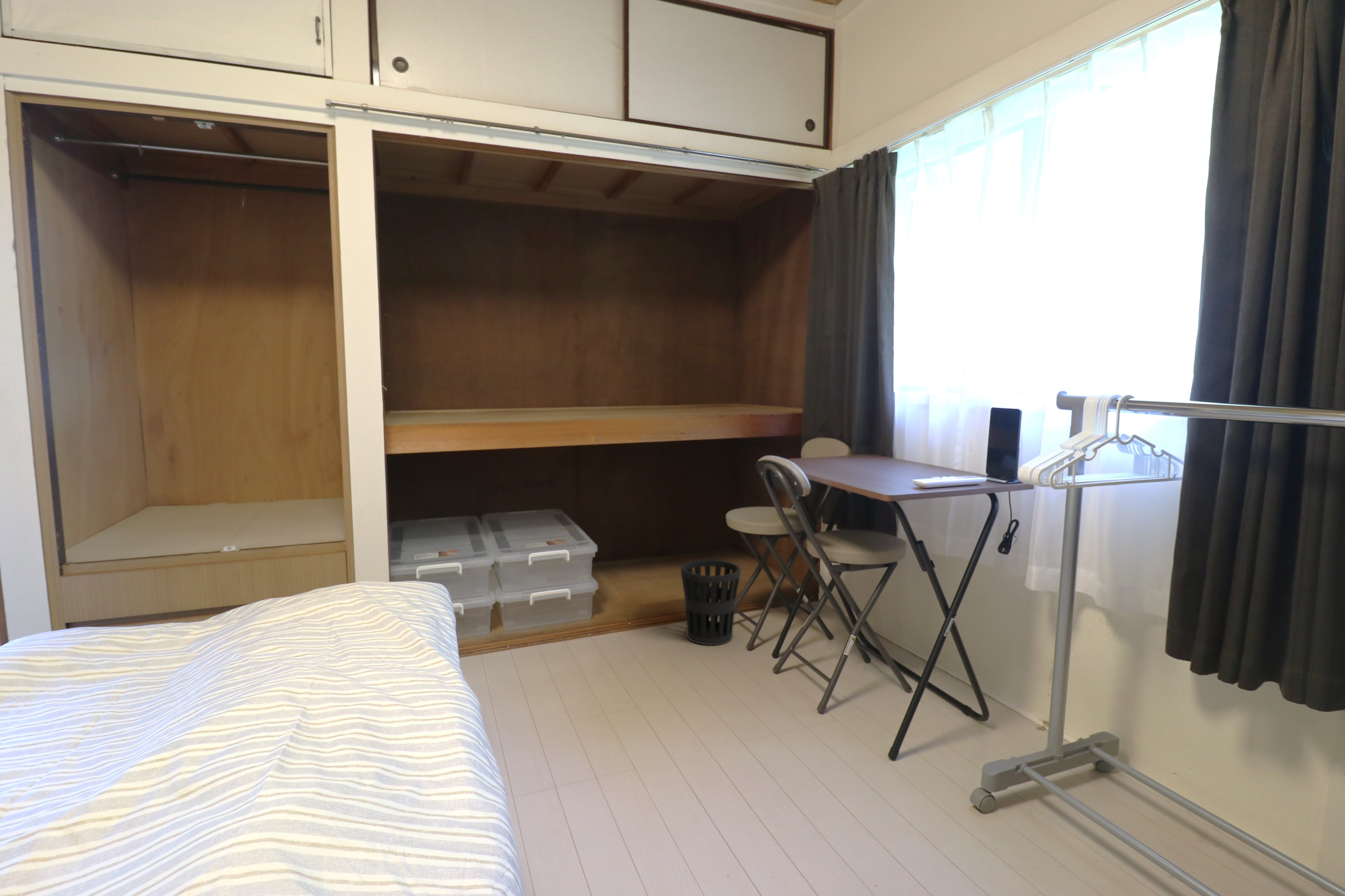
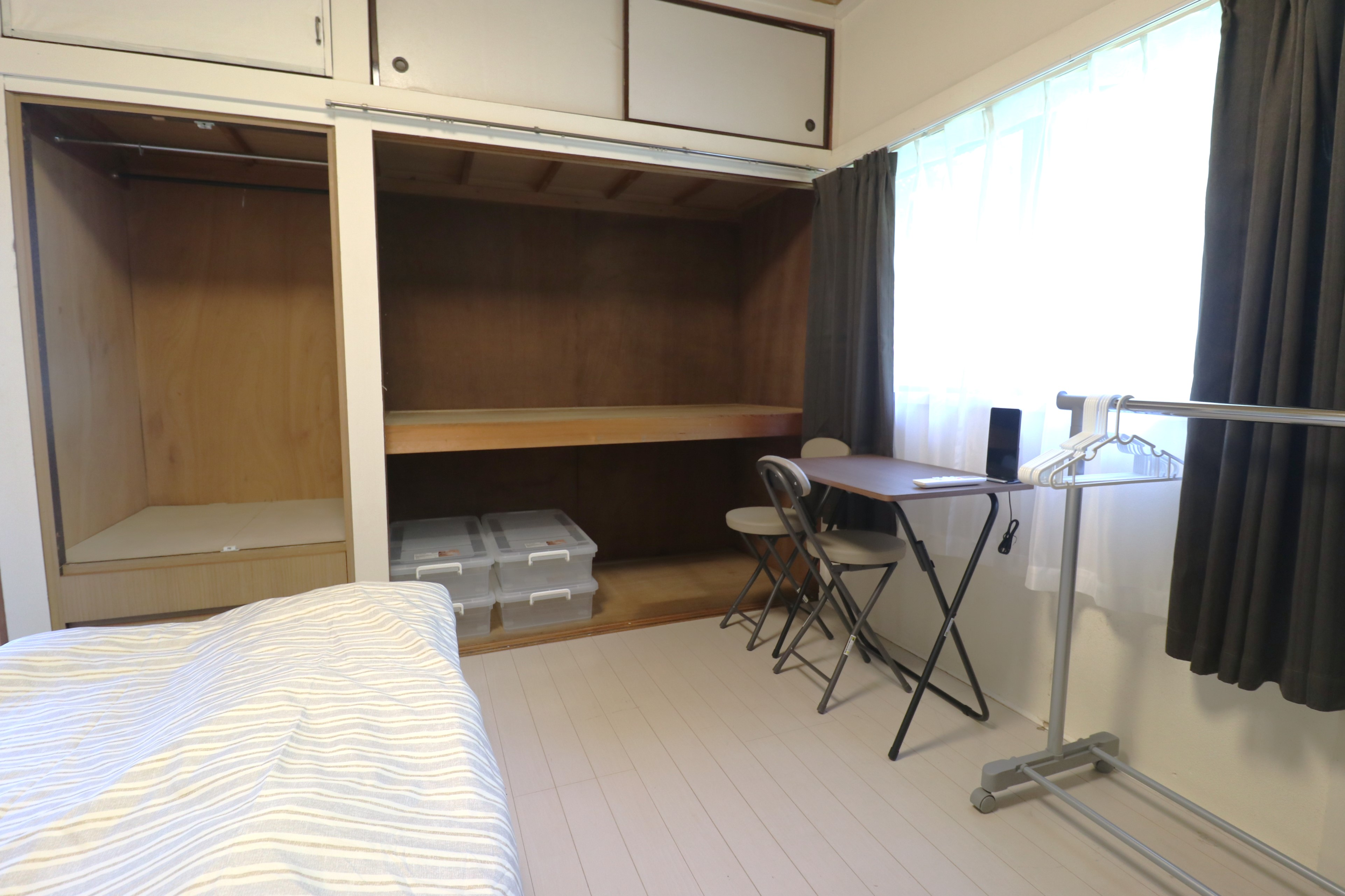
- wastebasket (710, 602)
